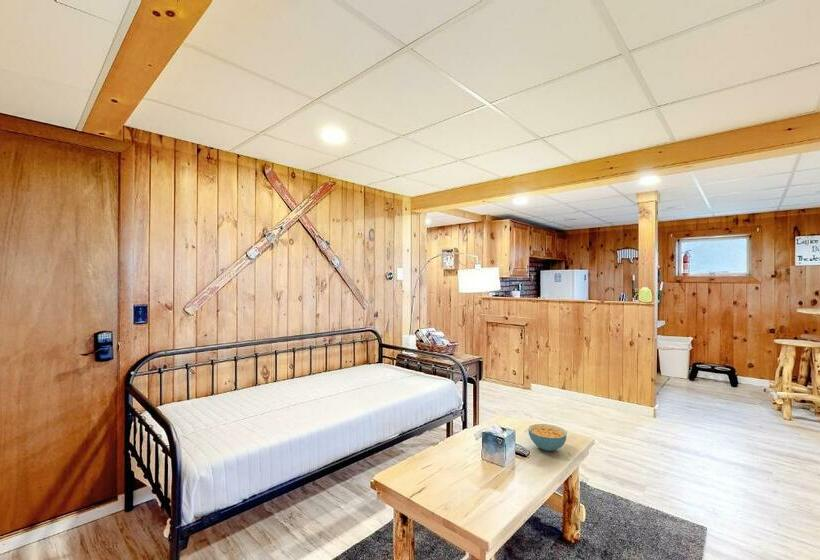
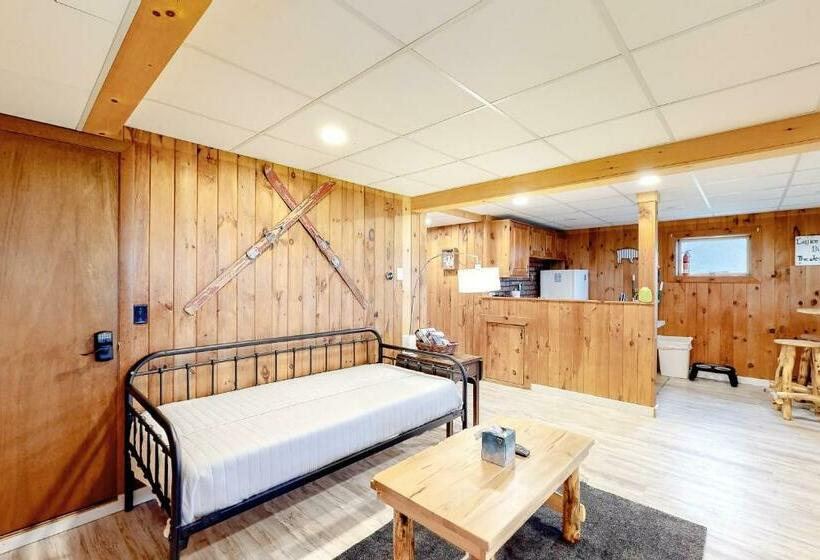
- cereal bowl (547, 439)
